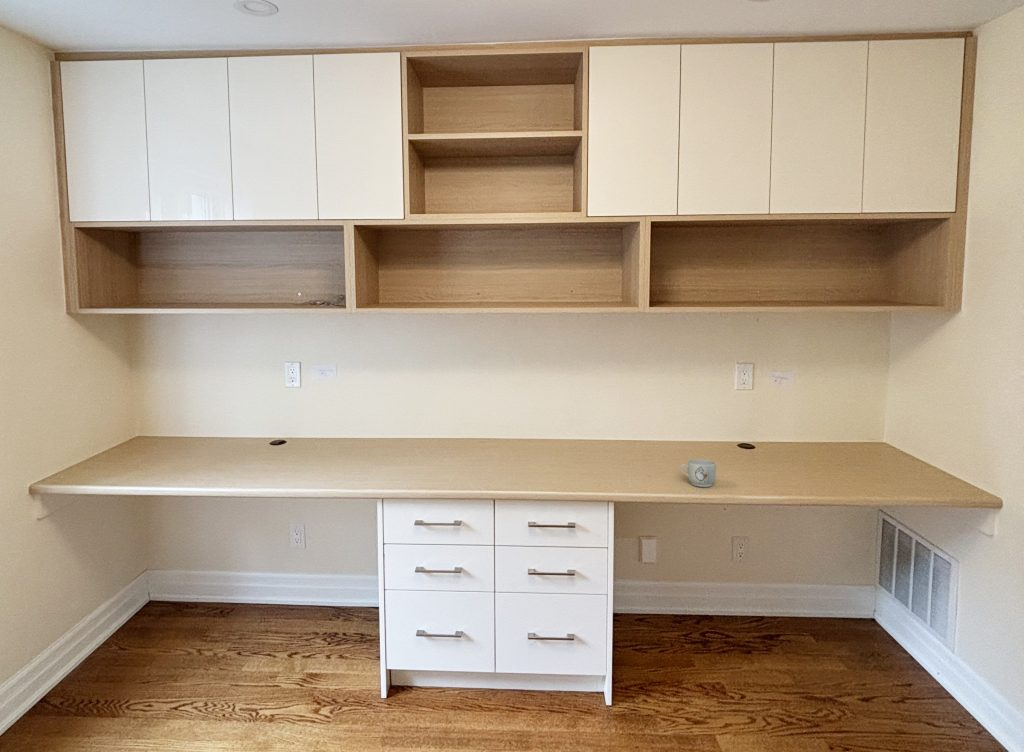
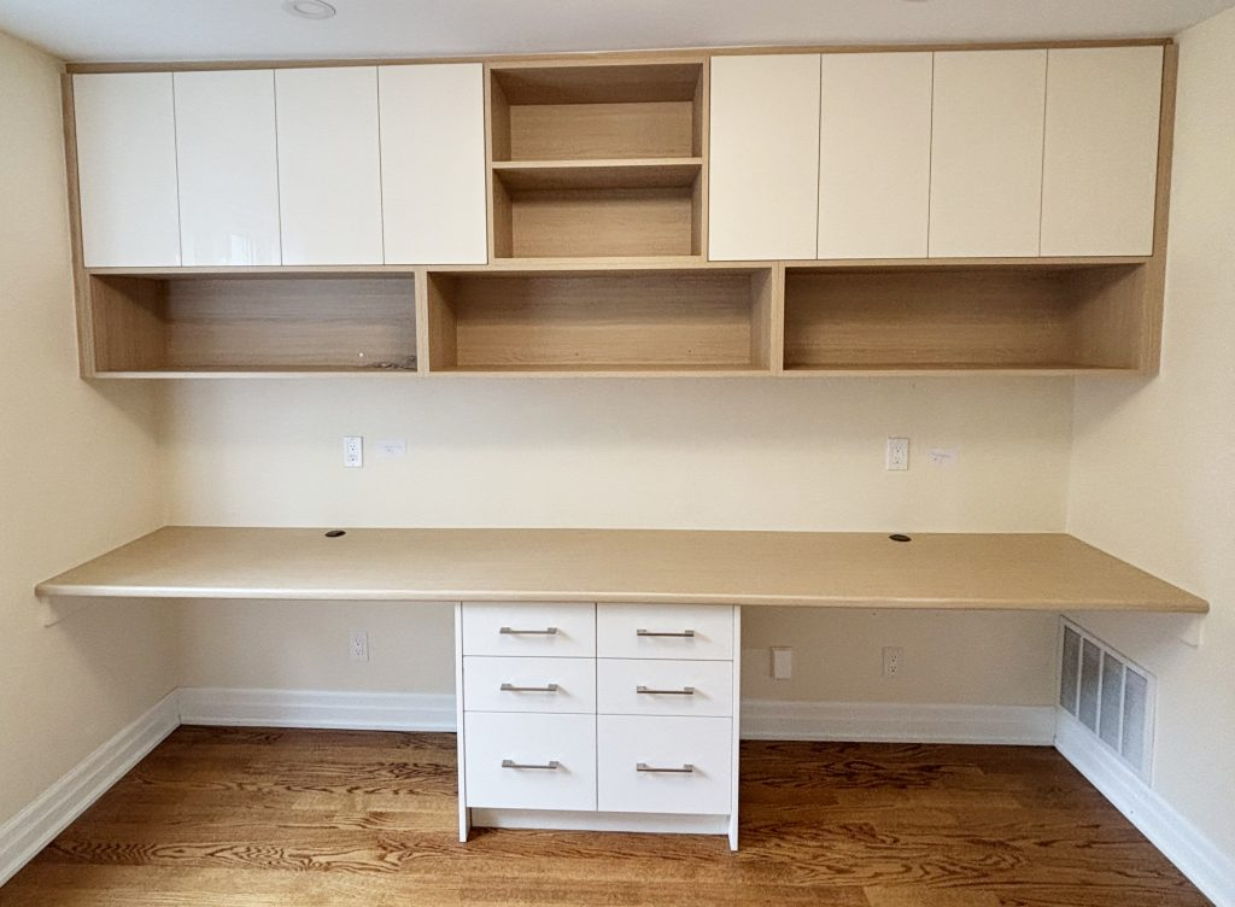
- mug (697, 473)
